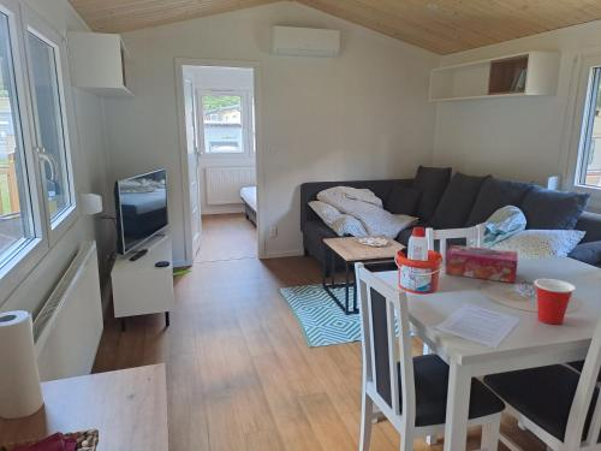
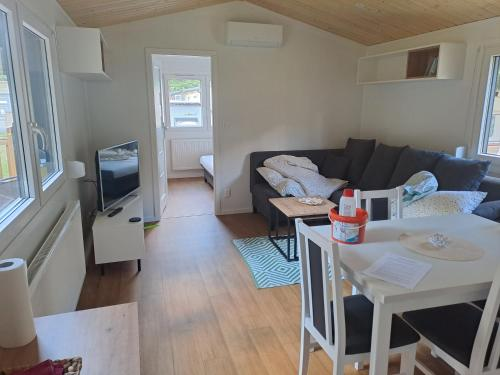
- cup (552, 302)
- tissue box (481, 262)
